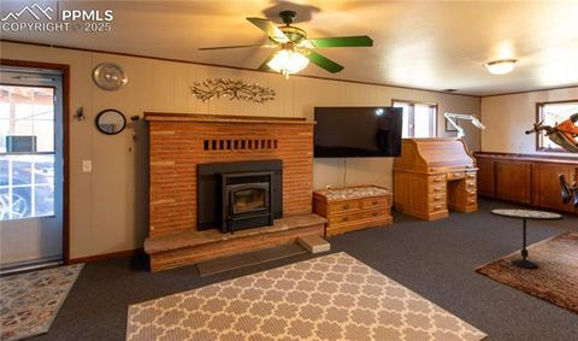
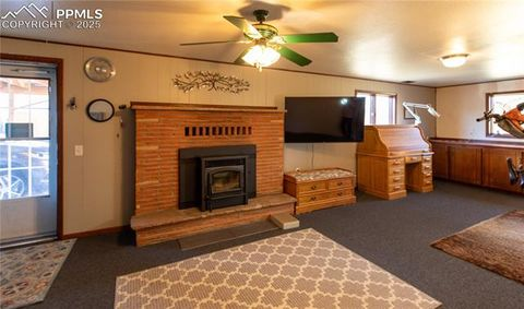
- side table (524, 239)
